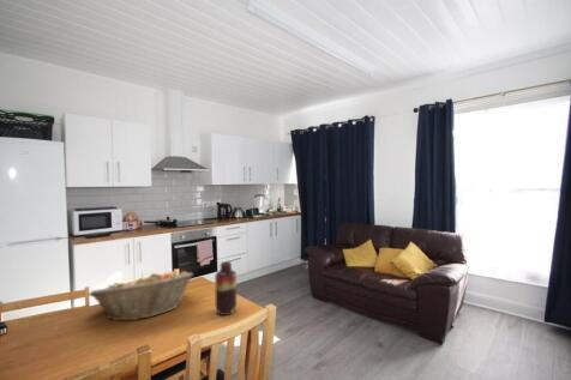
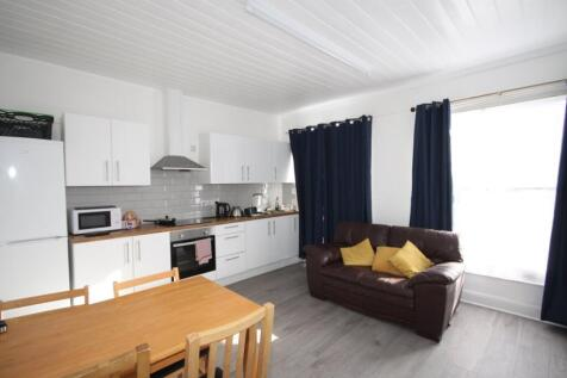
- fruit basket (145, 290)
- vase (226, 286)
